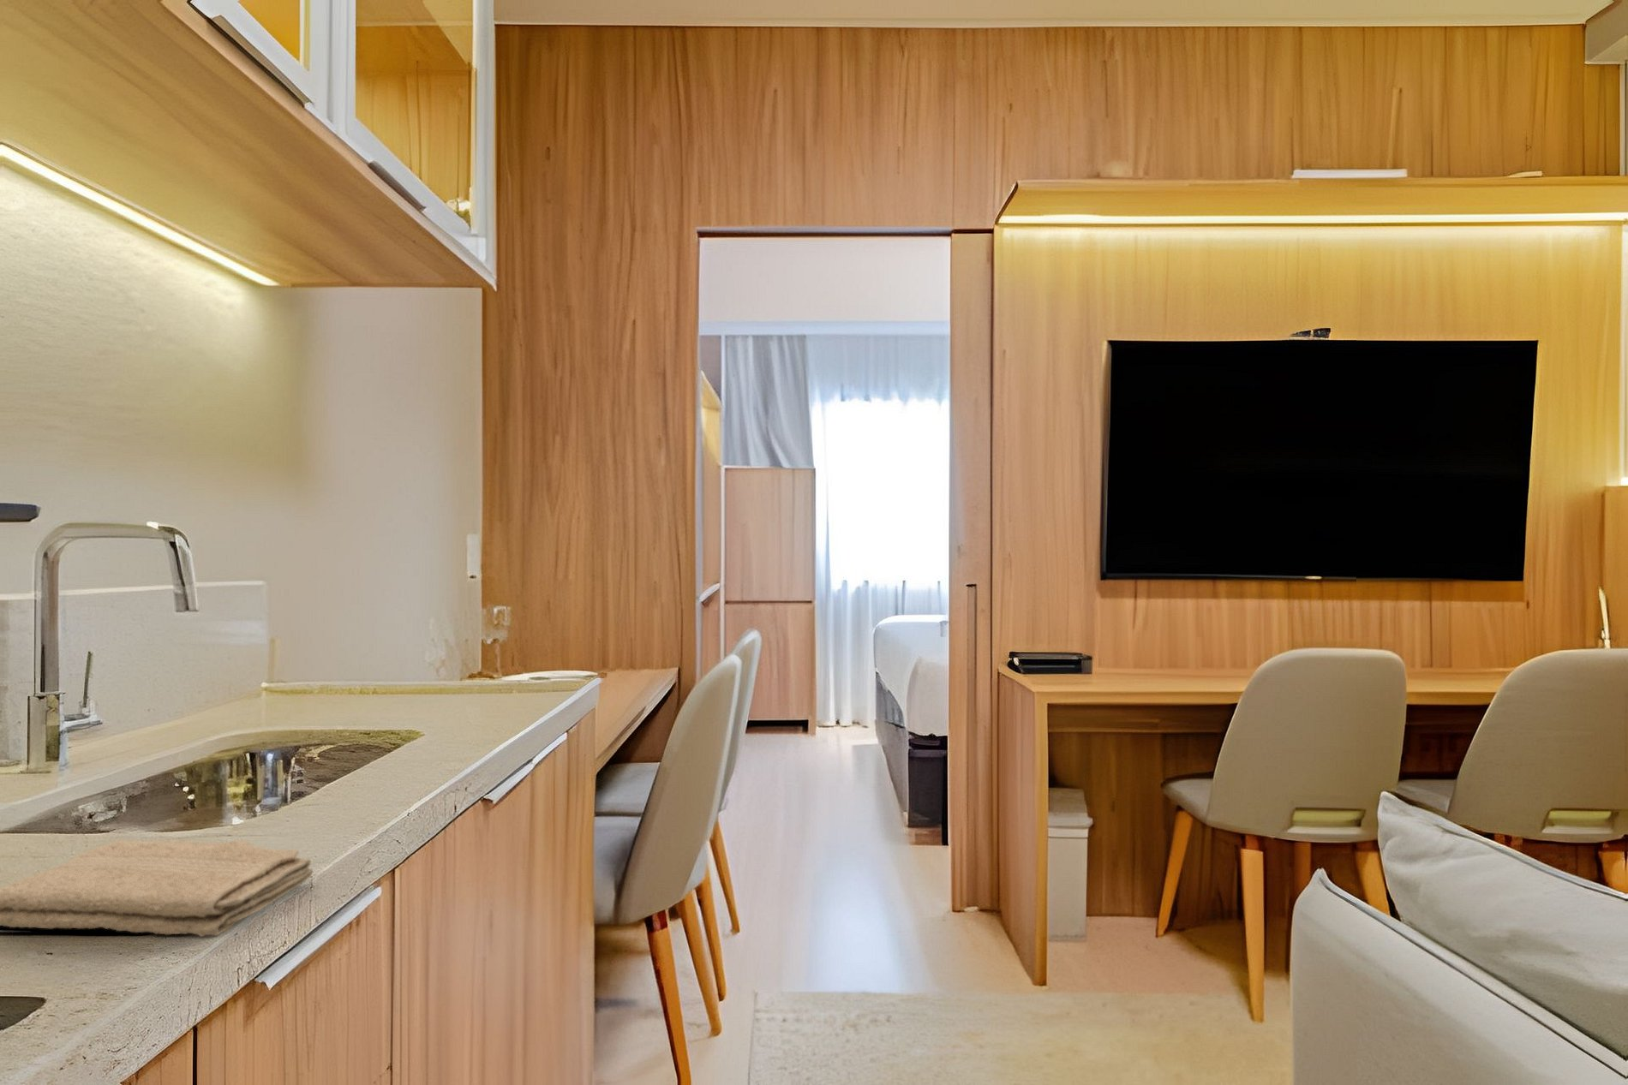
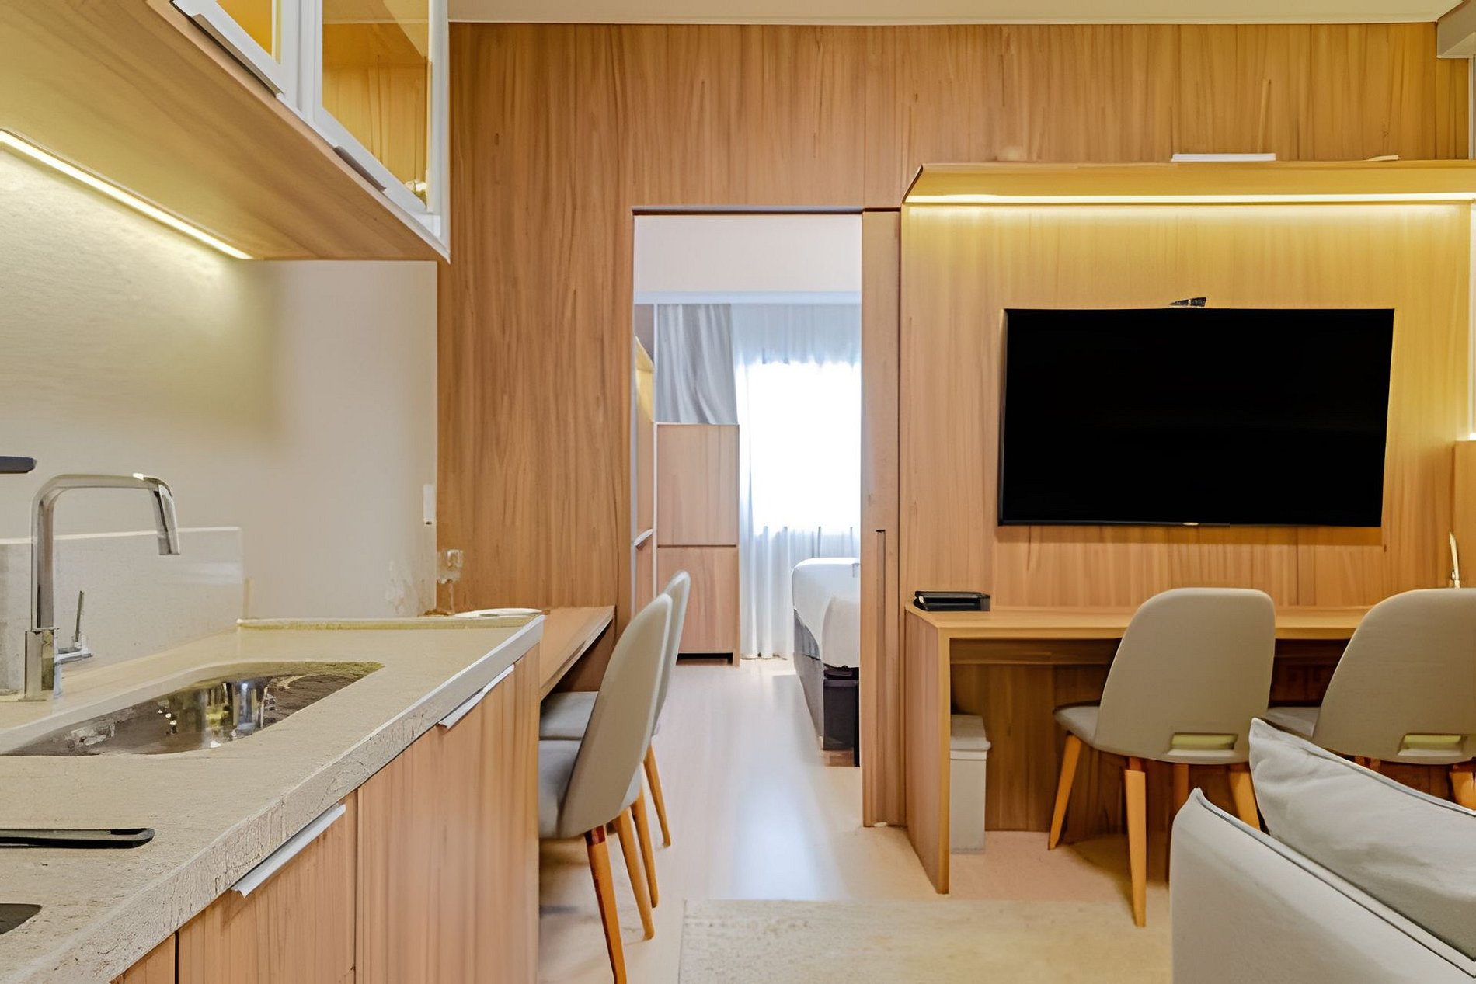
- washcloth (155, 883)
